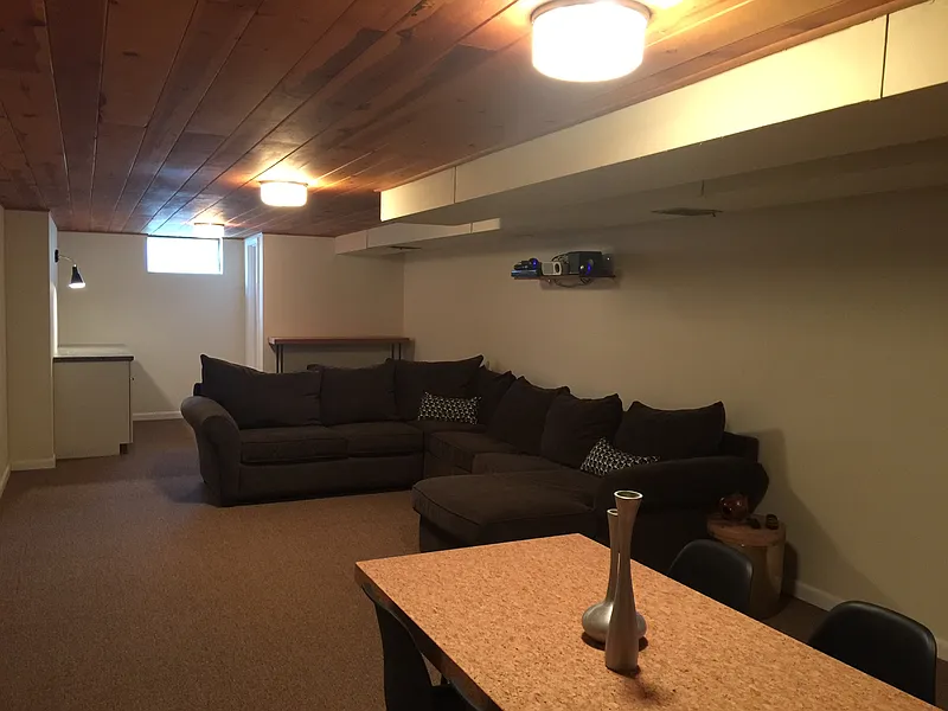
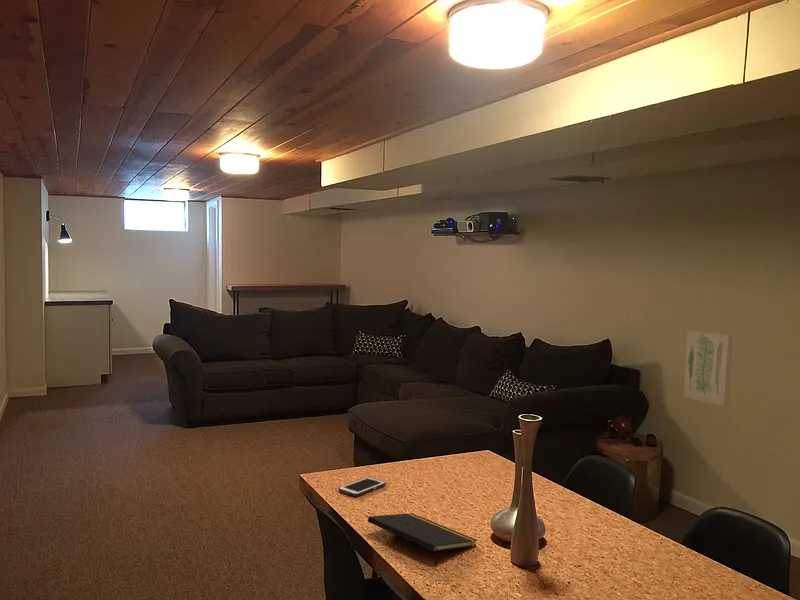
+ notepad (421, 530)
+ cell phone (362, 486)
+ wall art (707, 367)
